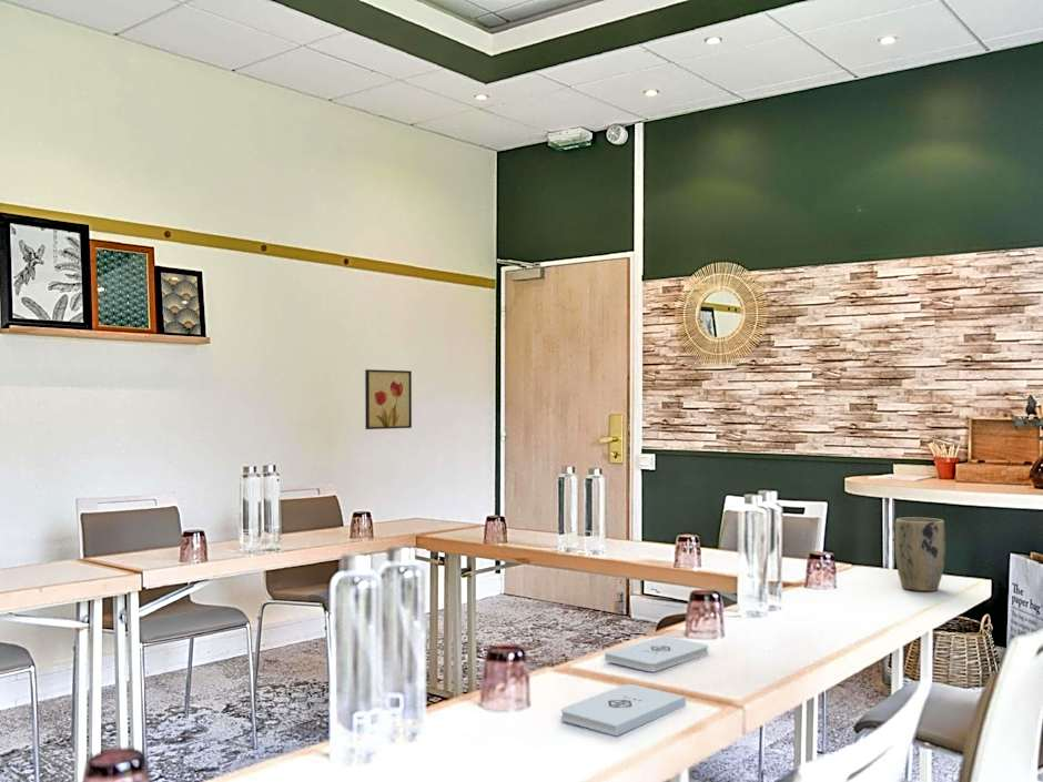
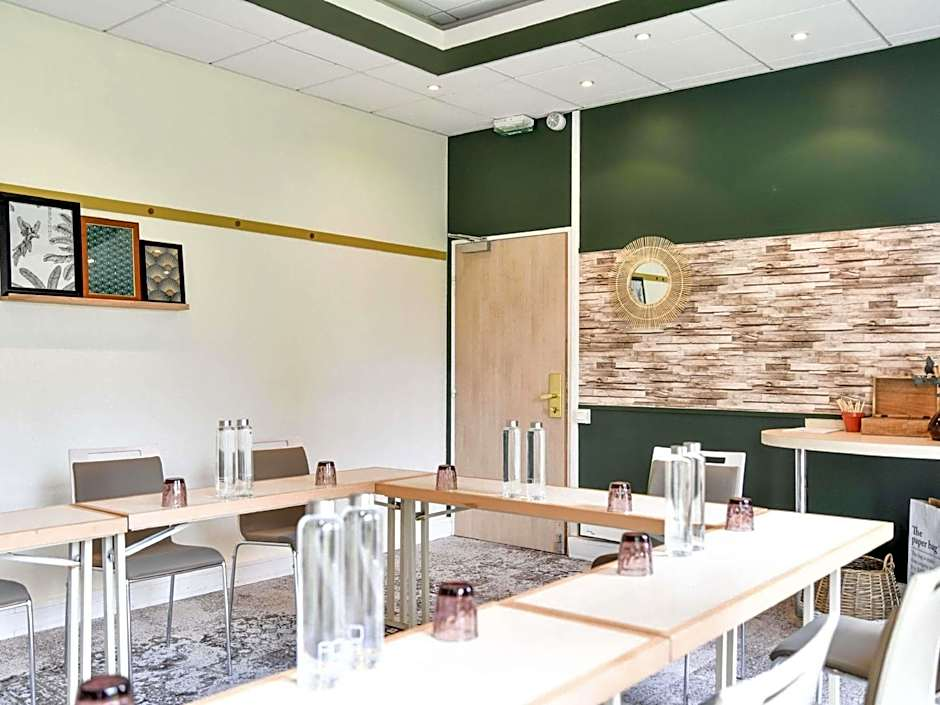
- notepad (658, 652)
- wall art (387, 399)
- plant pot (920, 554)
- notepad (622, 708)
